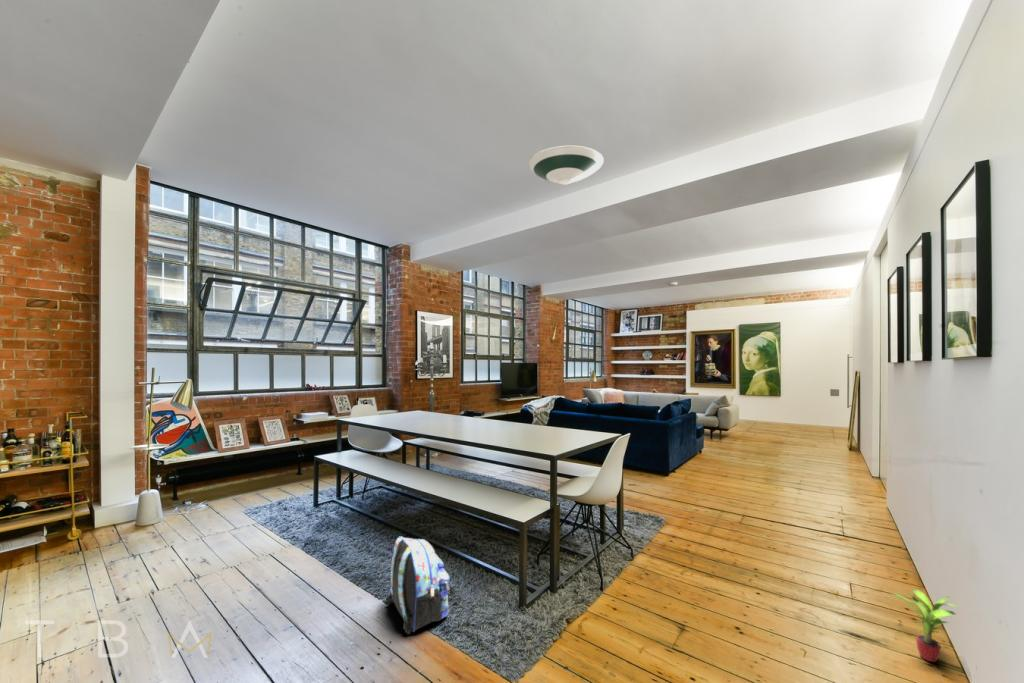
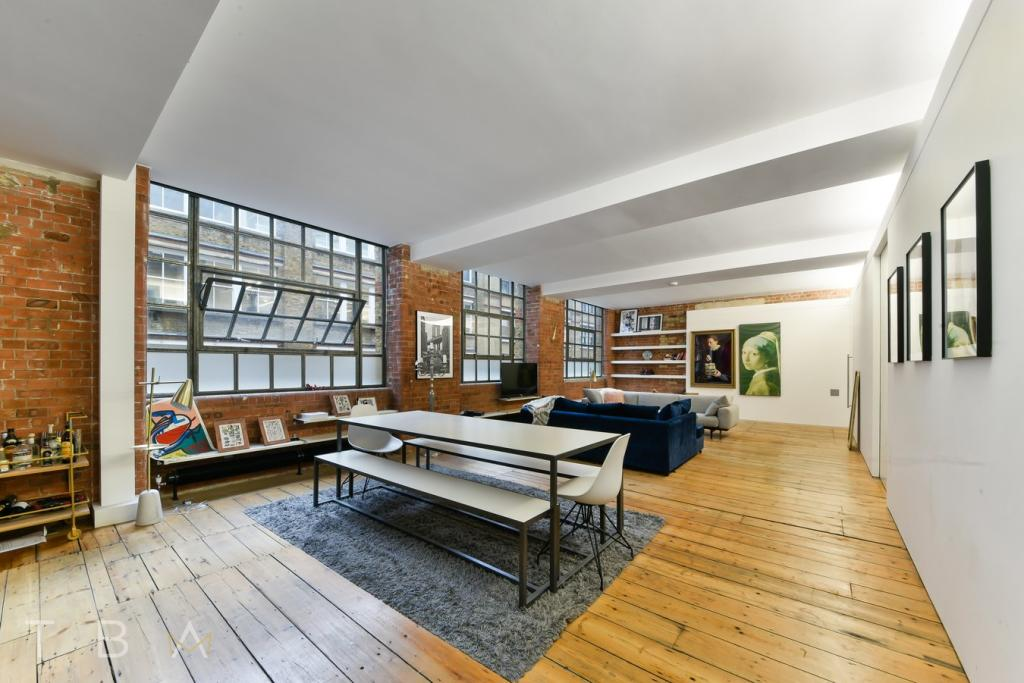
- backpack (418, 574)
- potted plant (922, 624)
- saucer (565, 172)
